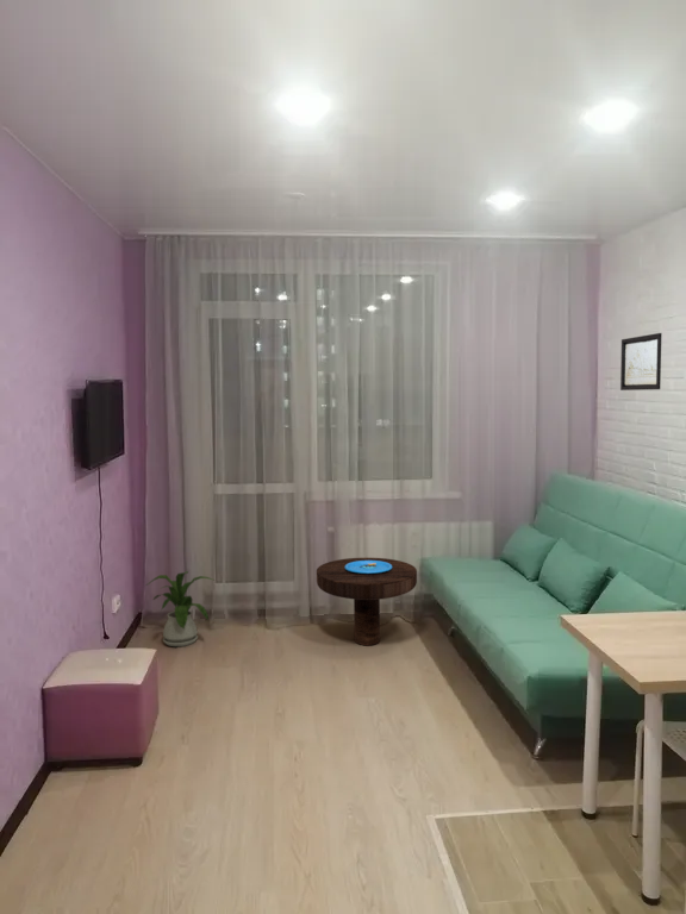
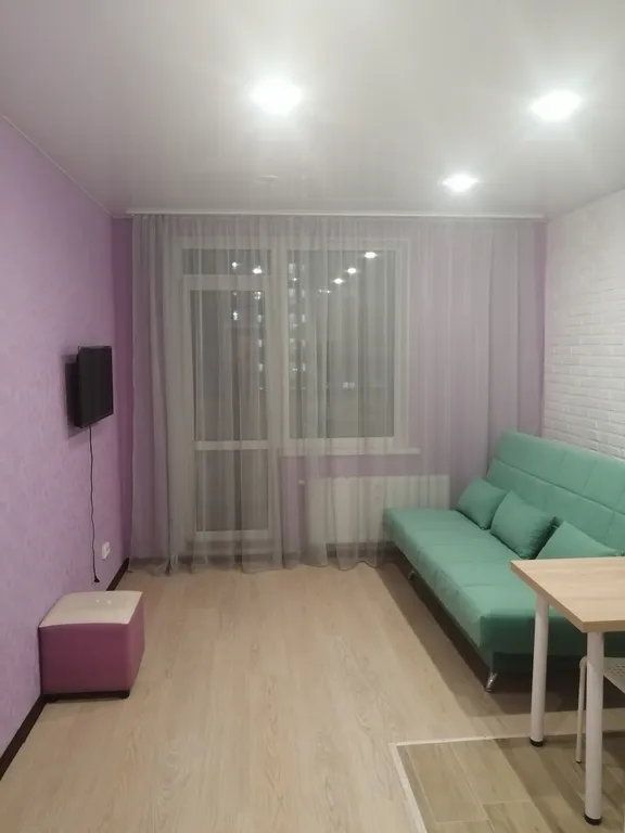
- wall art (640, 363)
- side table (366, 603)
- house plant (182, 601)
